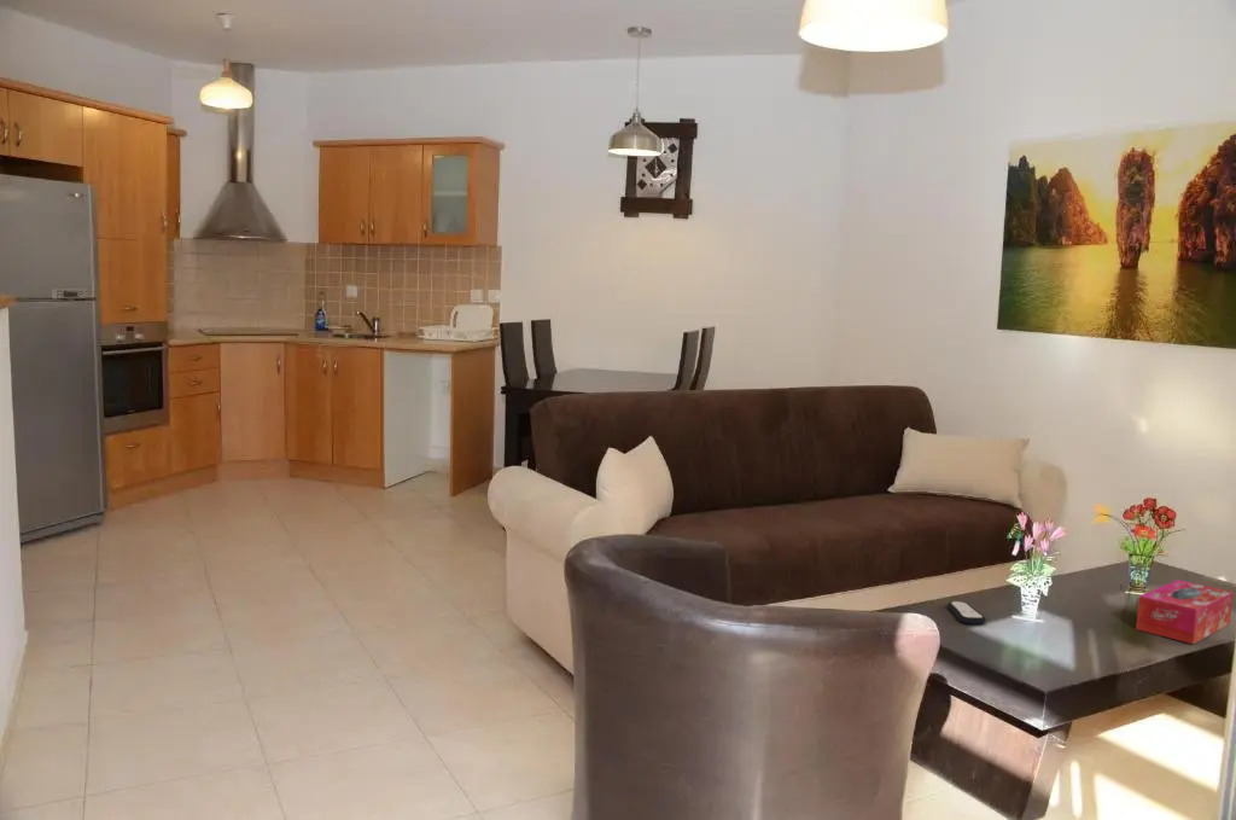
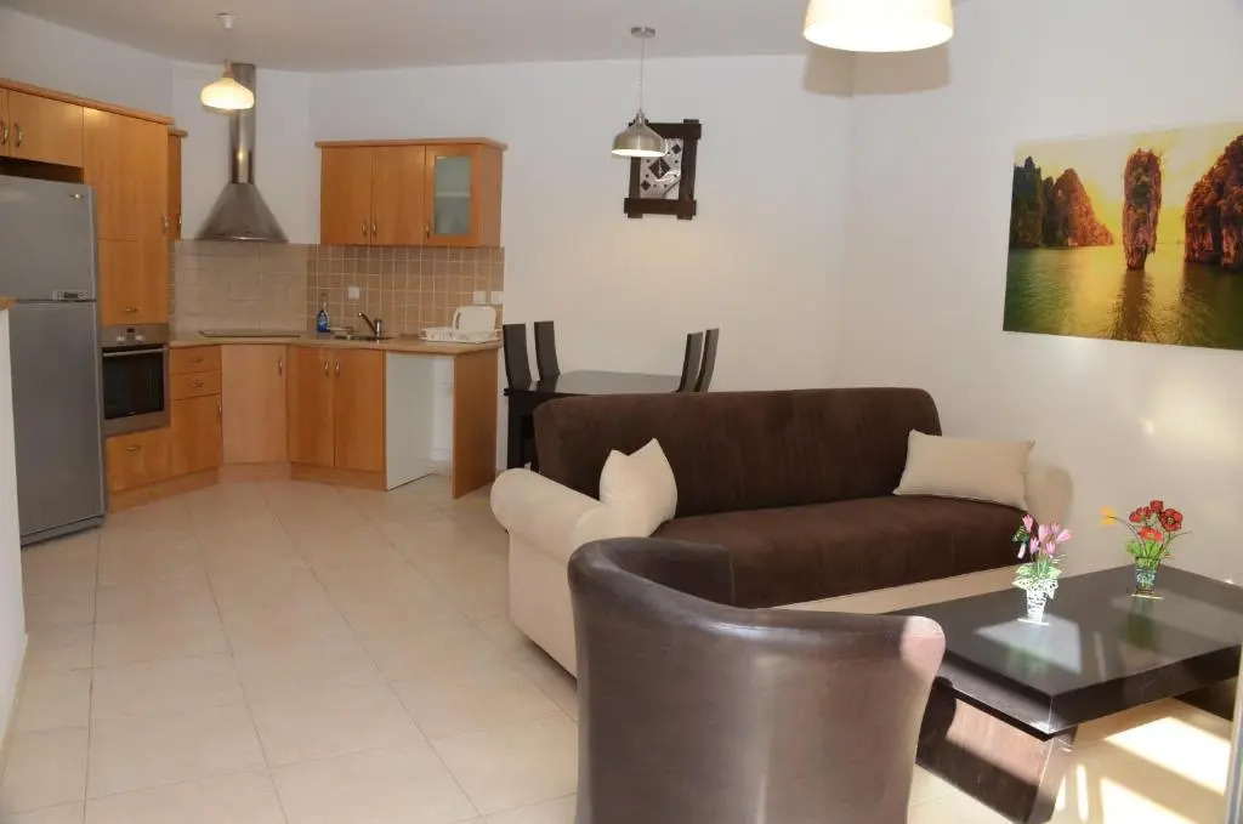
- remote control (964, 611)
- tissue box (1184, 610)
